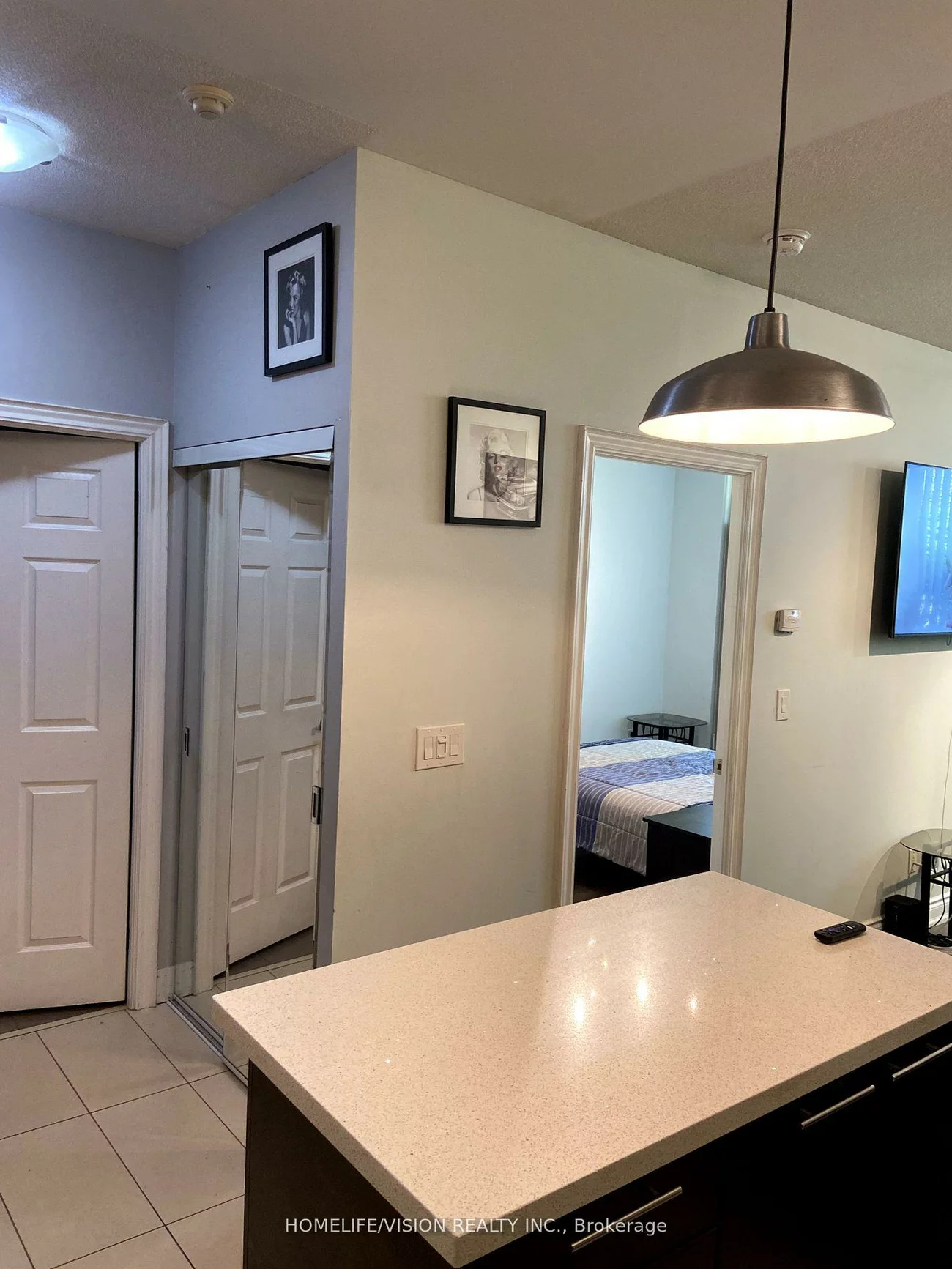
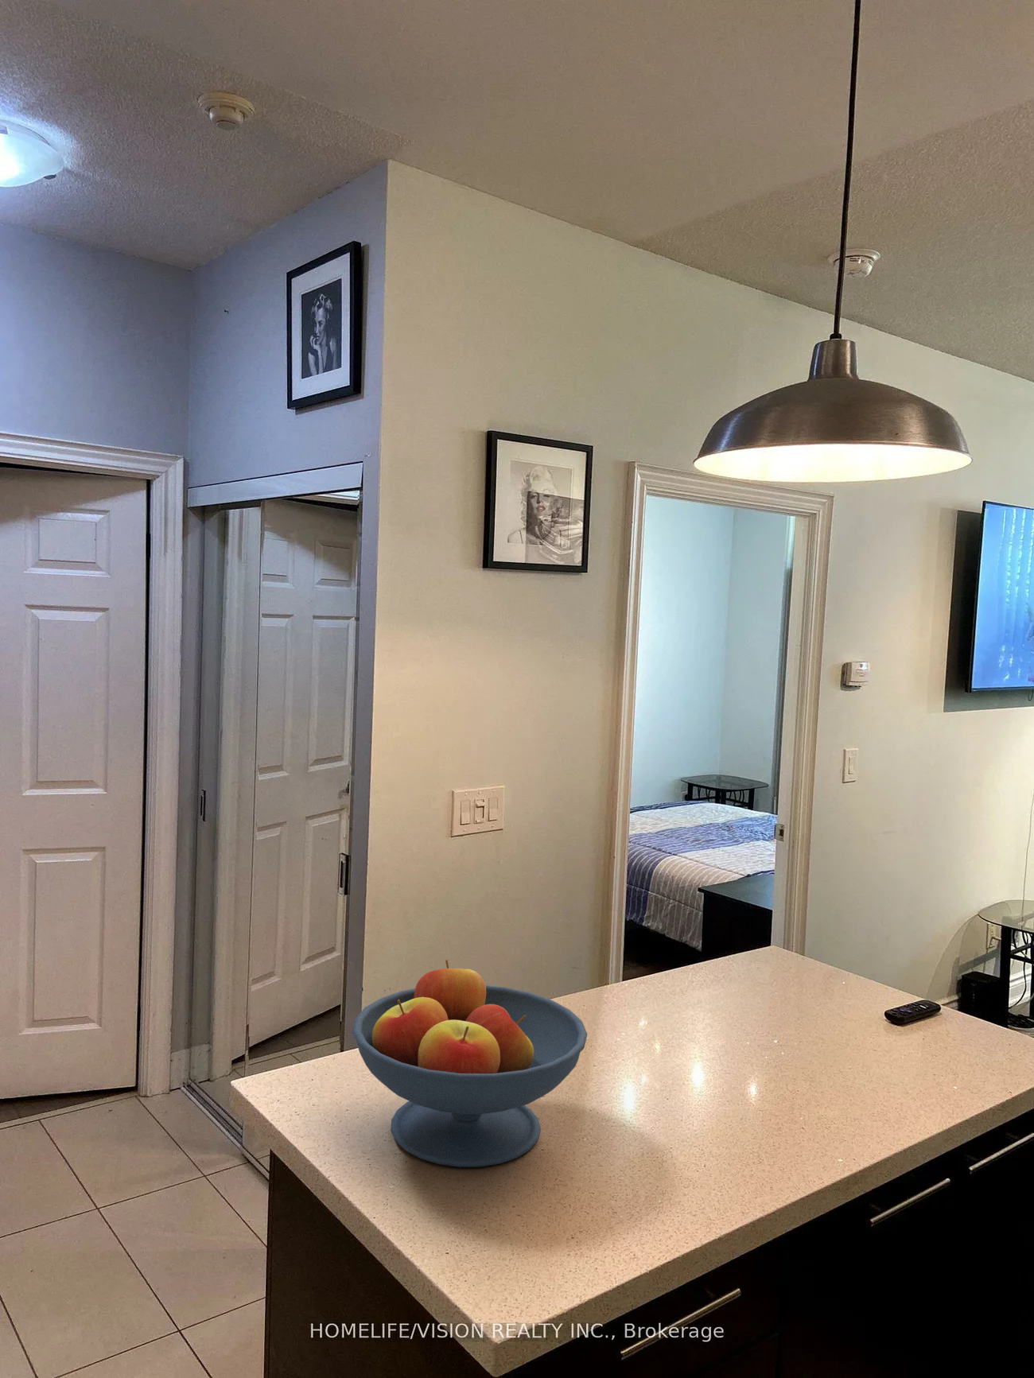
+ fruit bowl (468, 1059)
